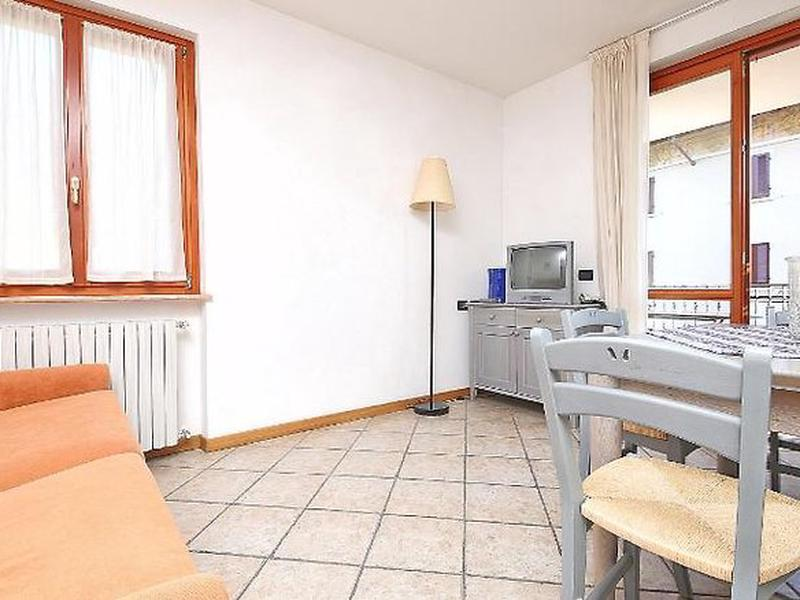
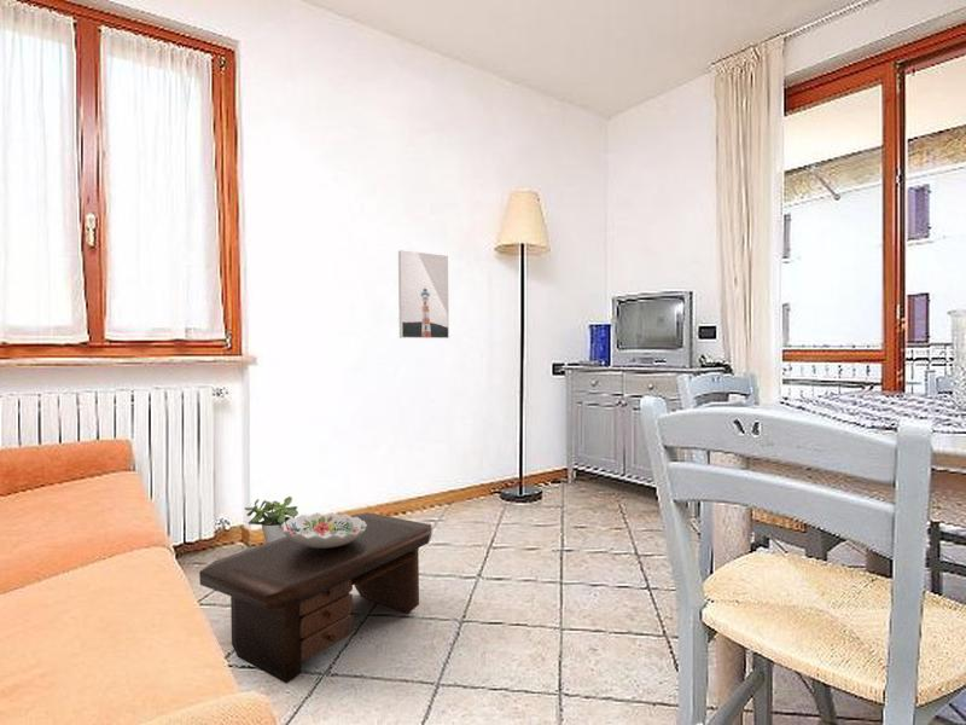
+ potted plant (273, 523)
+ decorative bowl (324, 530)
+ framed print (424, 295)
+ ottoman (327, 587)
